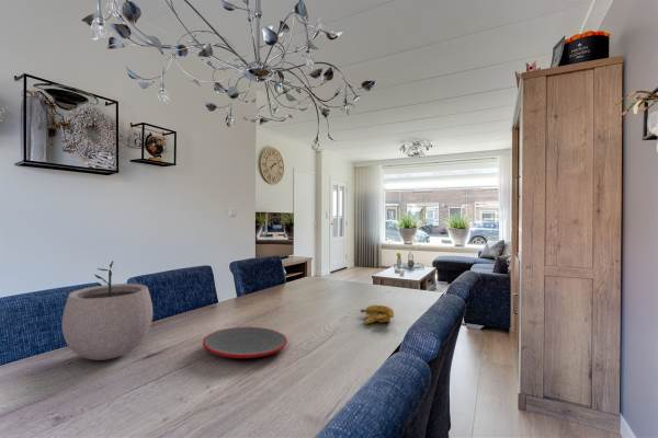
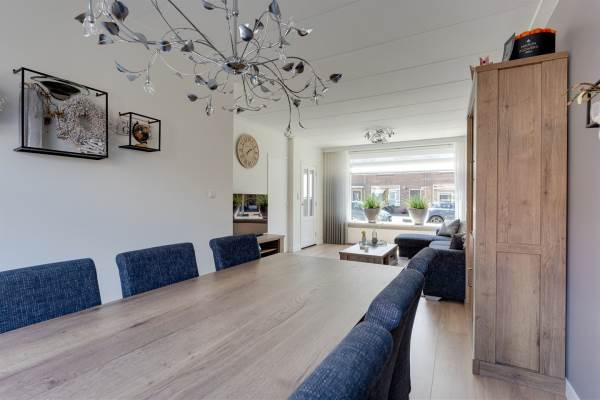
- banana (374, 313)
- plate (246, 342)
- plant pot (110, 308)
